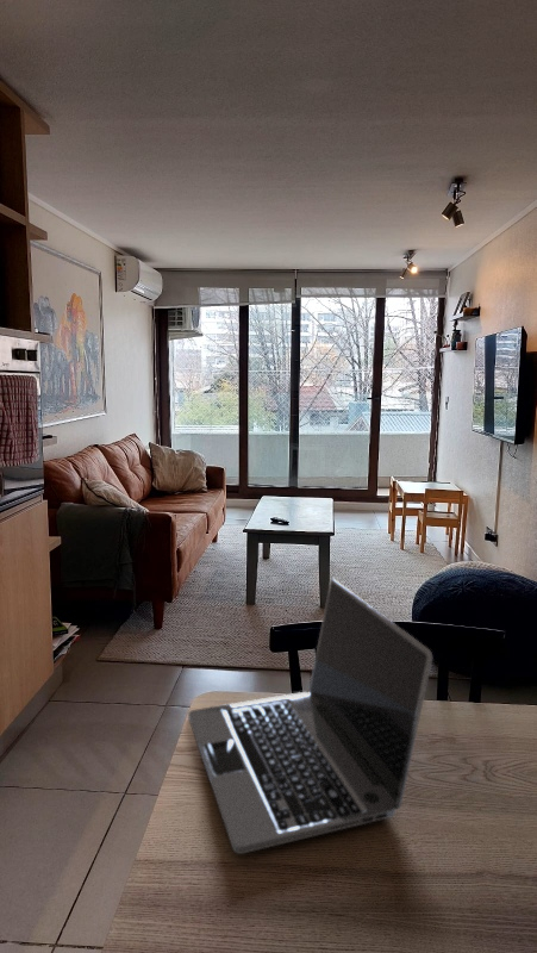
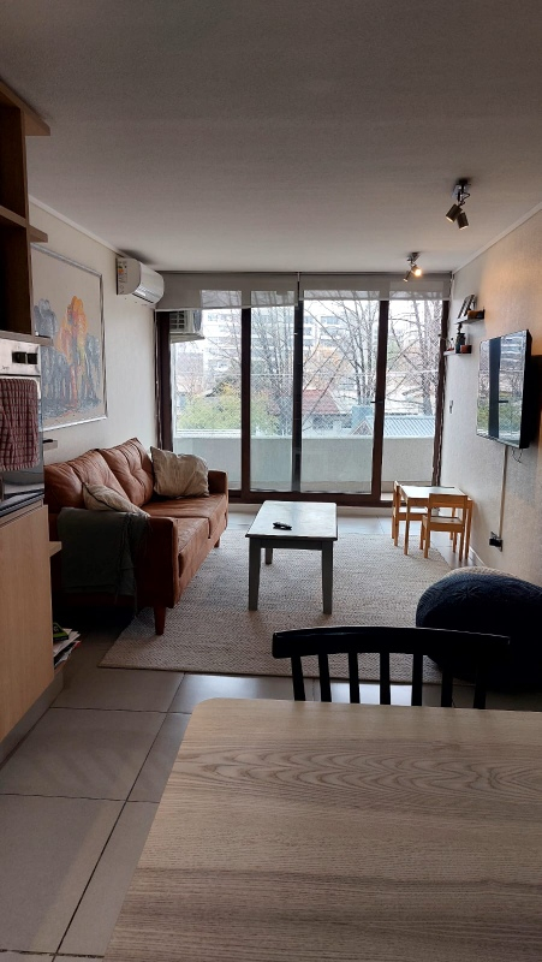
- laptop (293, 693)
